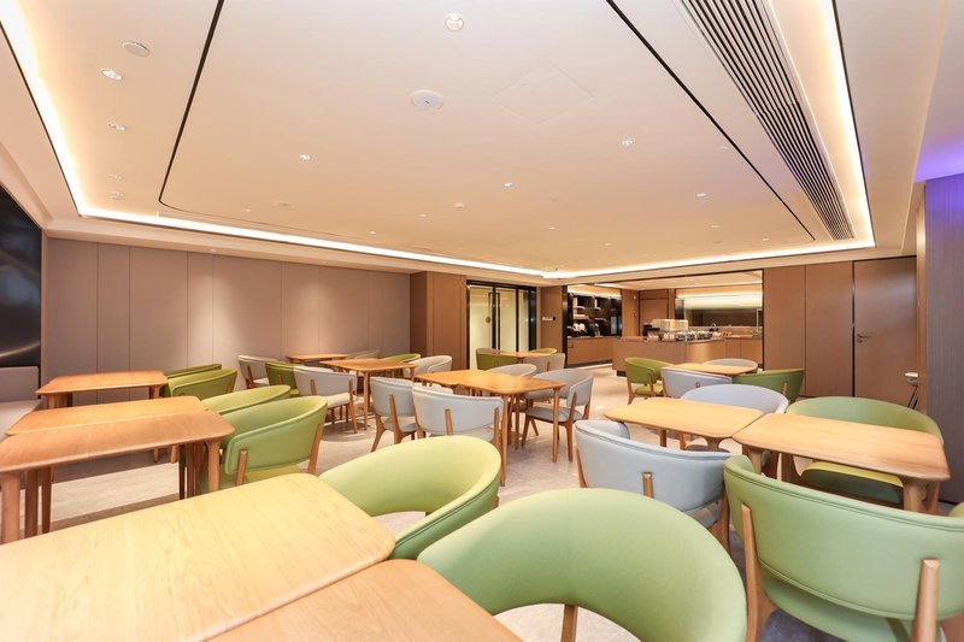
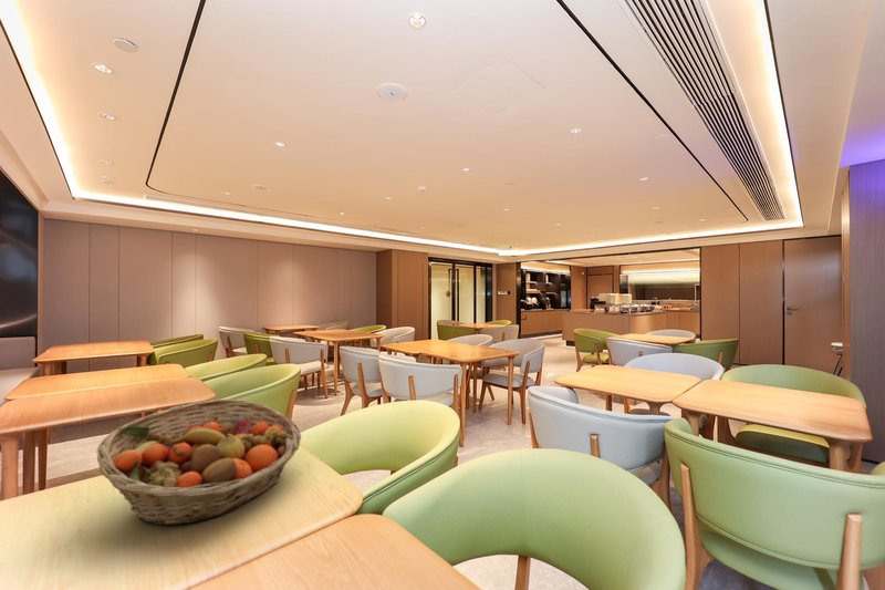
+ fruit basket (211, 452)
